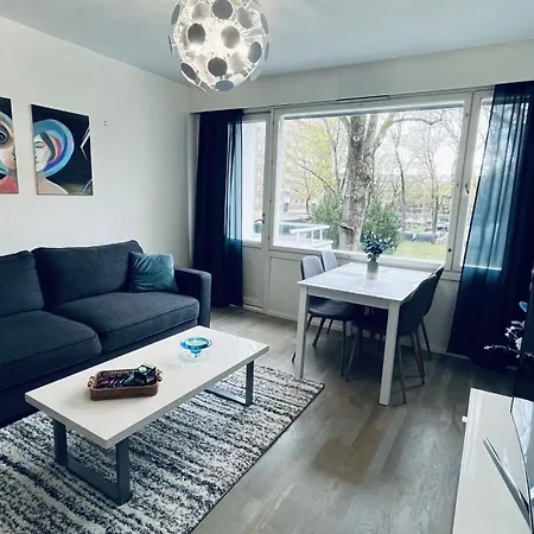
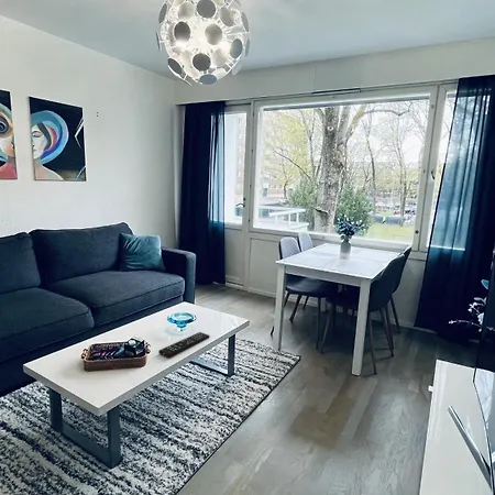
+ remote control (185, 343)
